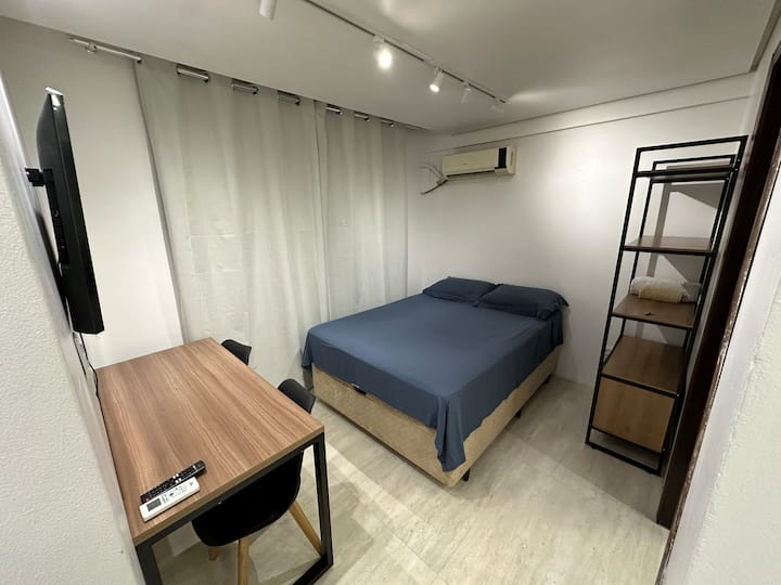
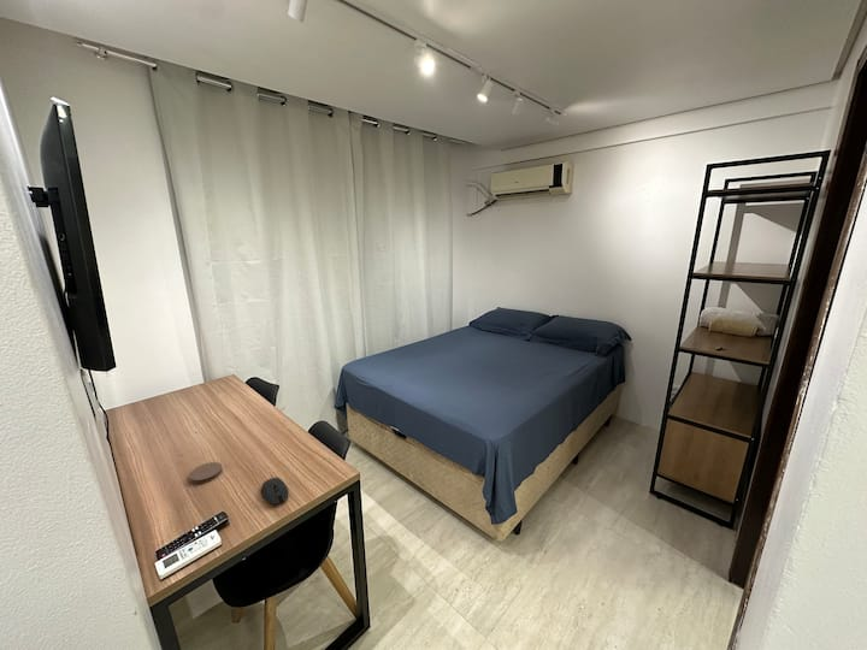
+ coaster (206, 472)
+ computer mouse (273, 488)
